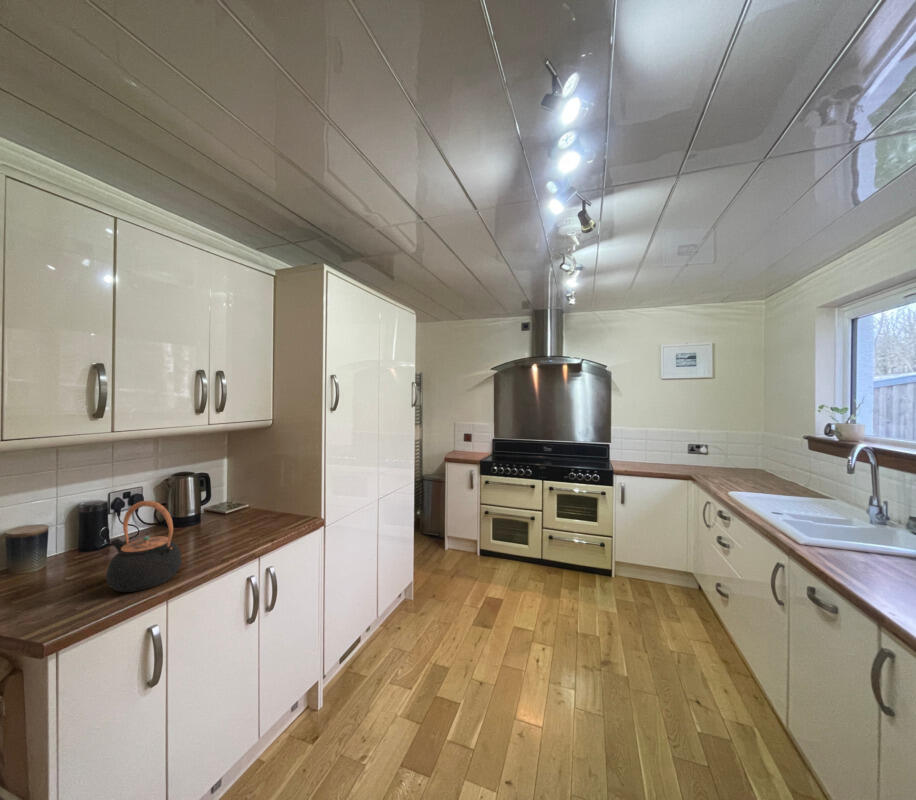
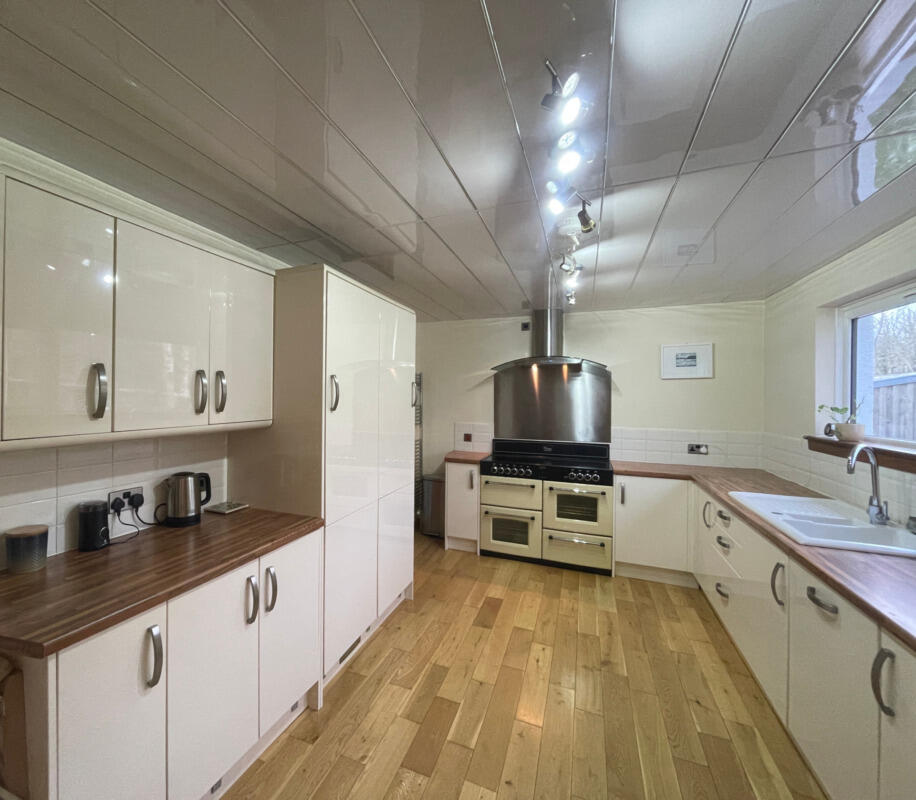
- teapot (141, 540)
